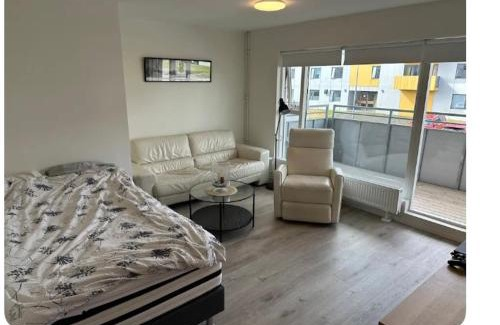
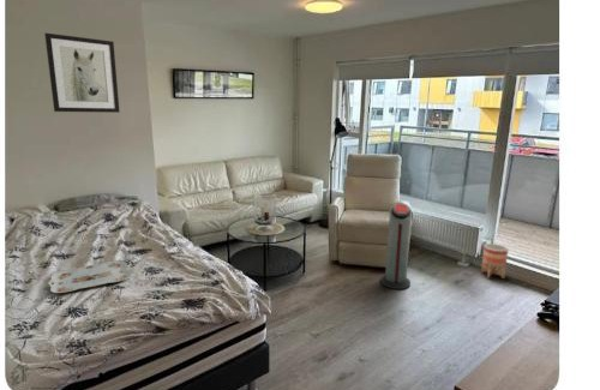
+ serving tray (91, 276)
+ planter (493, 260)
+ wall art (84, 76)
+ air purifier (397, 244)
